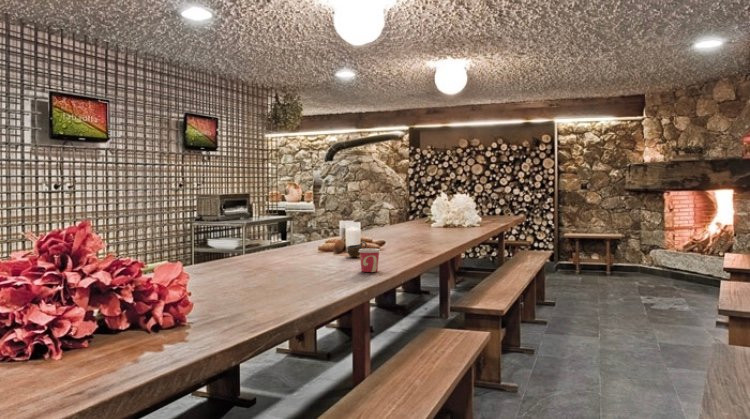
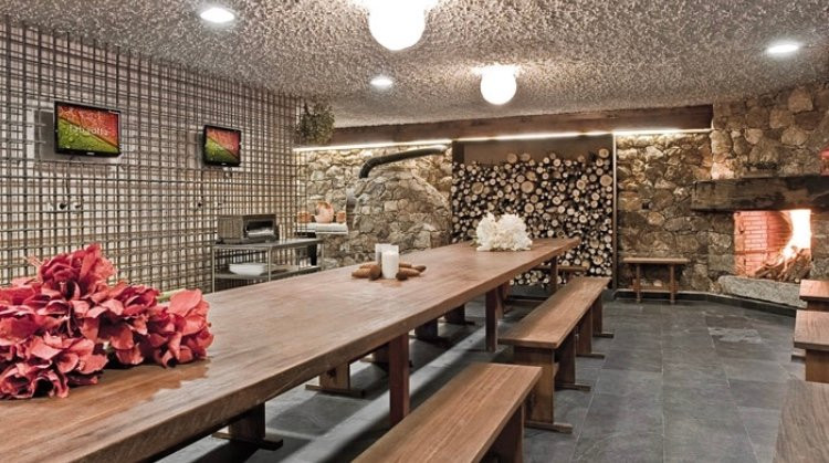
- cup (369, 260)
- cup (355, 249)
